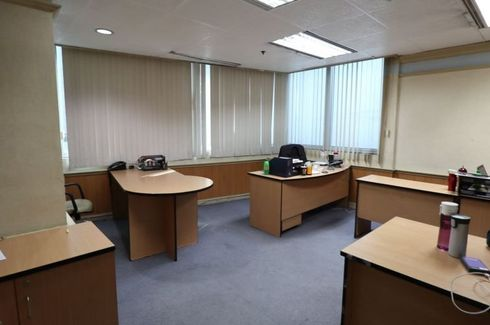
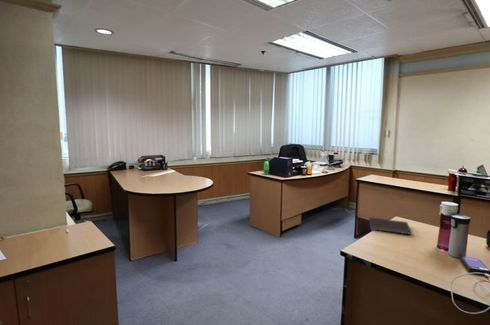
+ notebook (388, 225)
